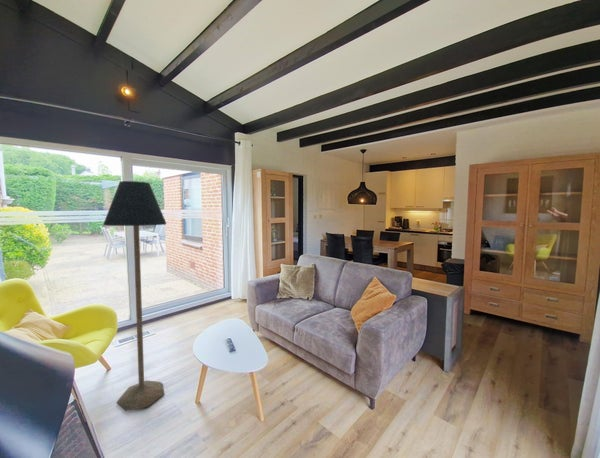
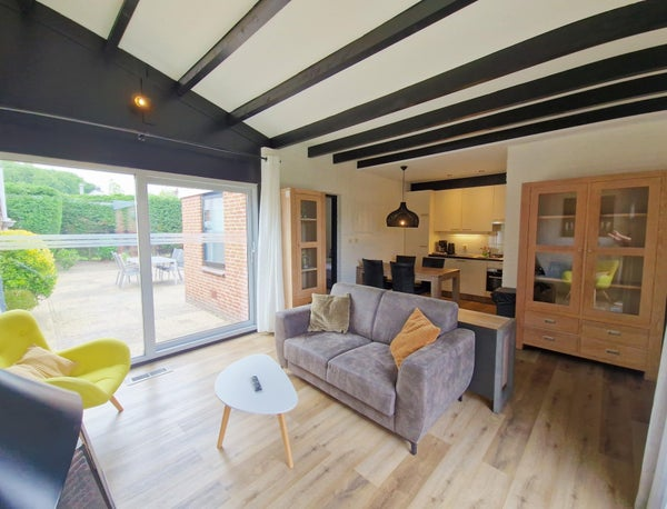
- floor lamp (139, 291)
